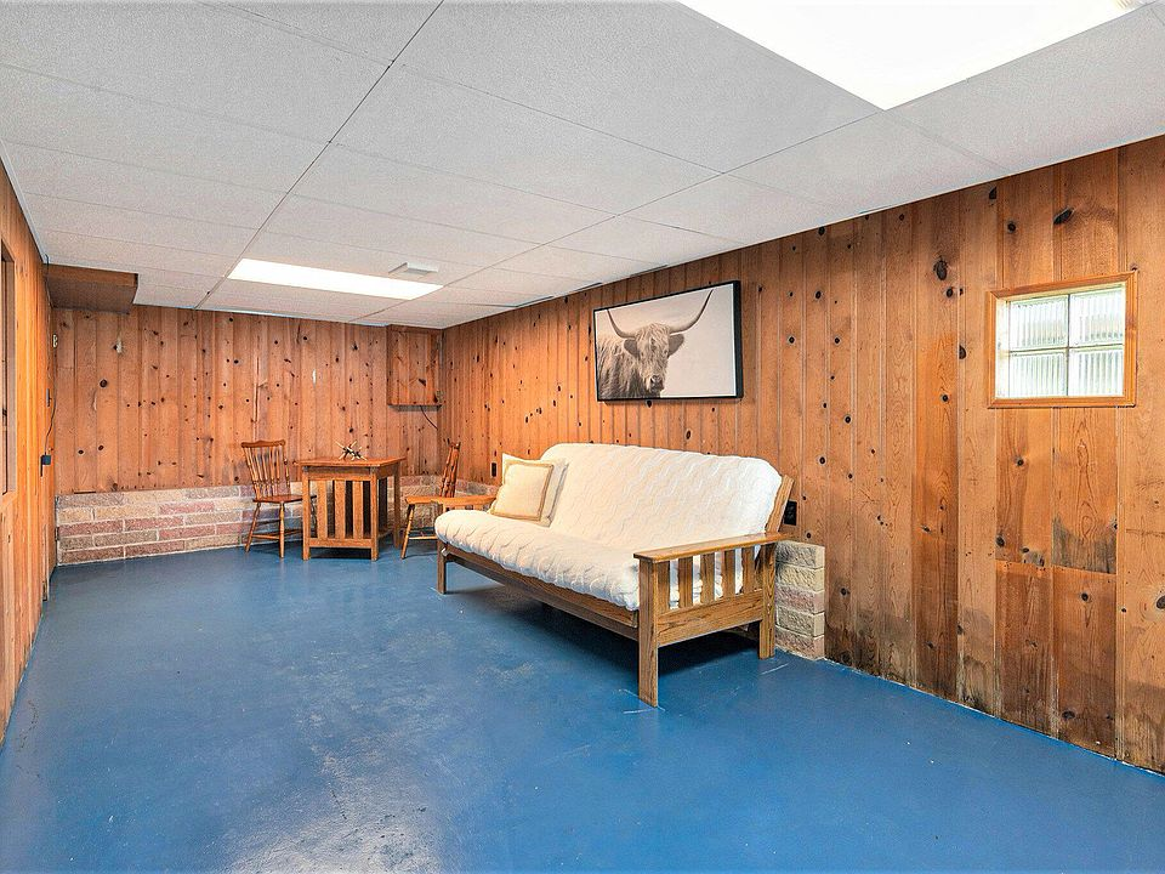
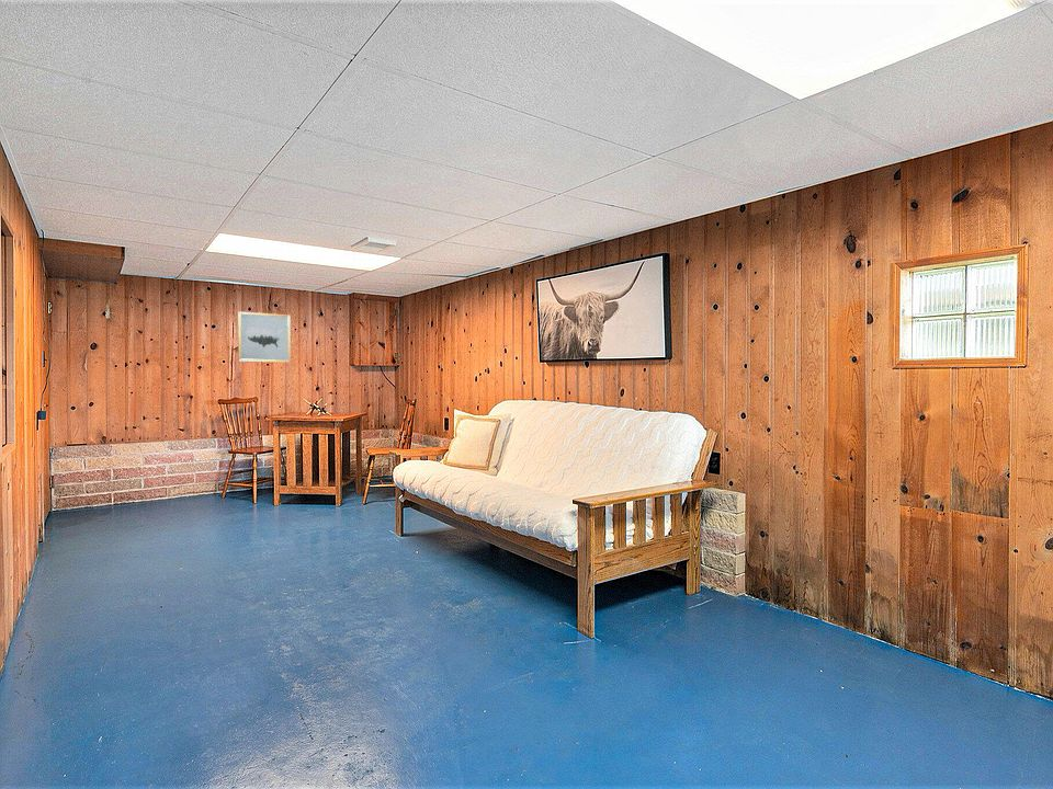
+ wall art (264, 338)
